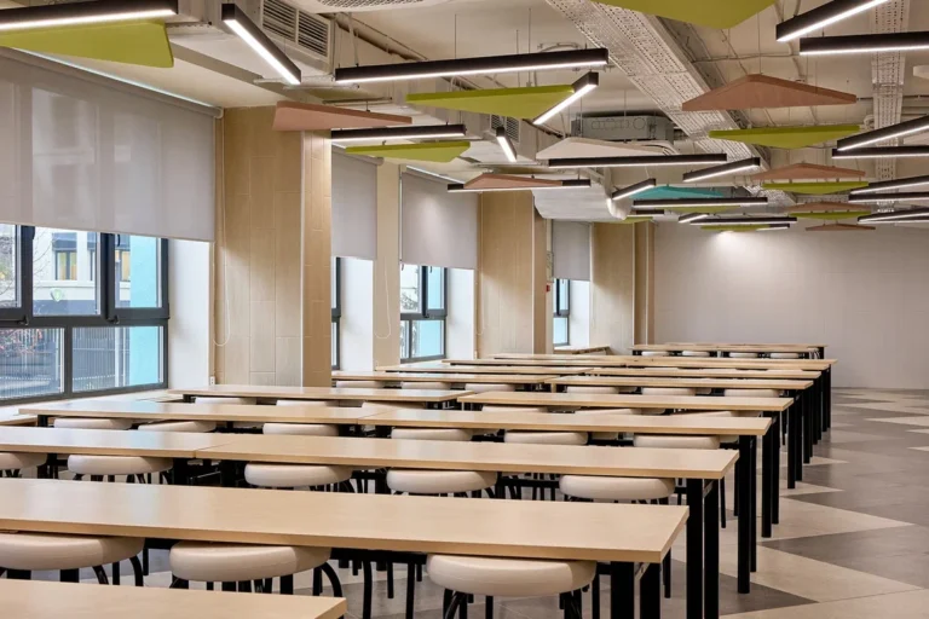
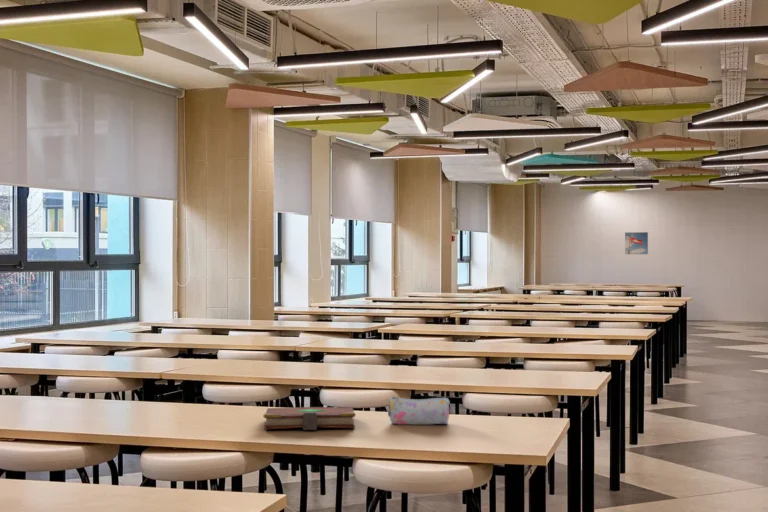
+ pencil case (419, 410)
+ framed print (636, 243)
+ book (310, 415)
